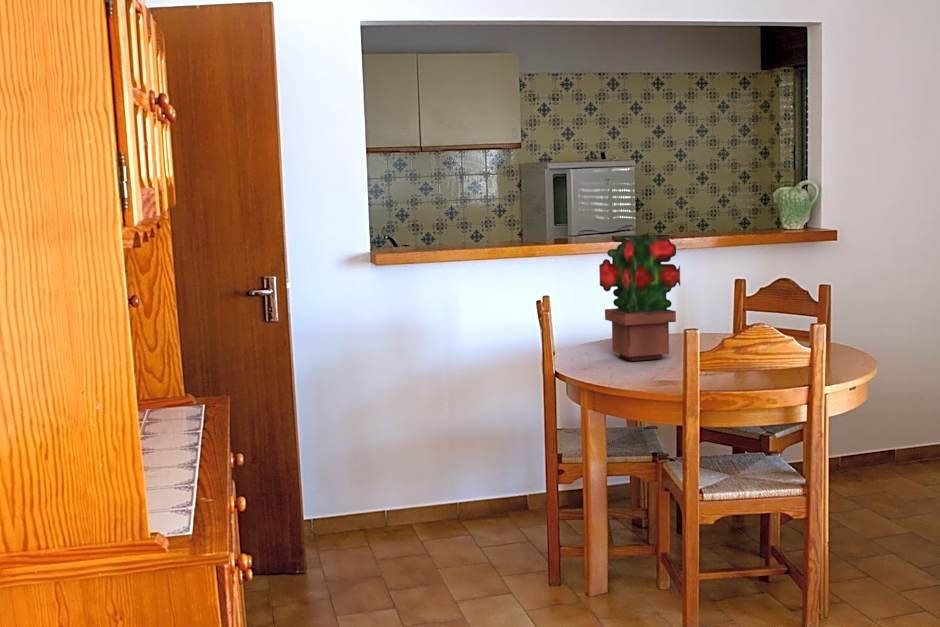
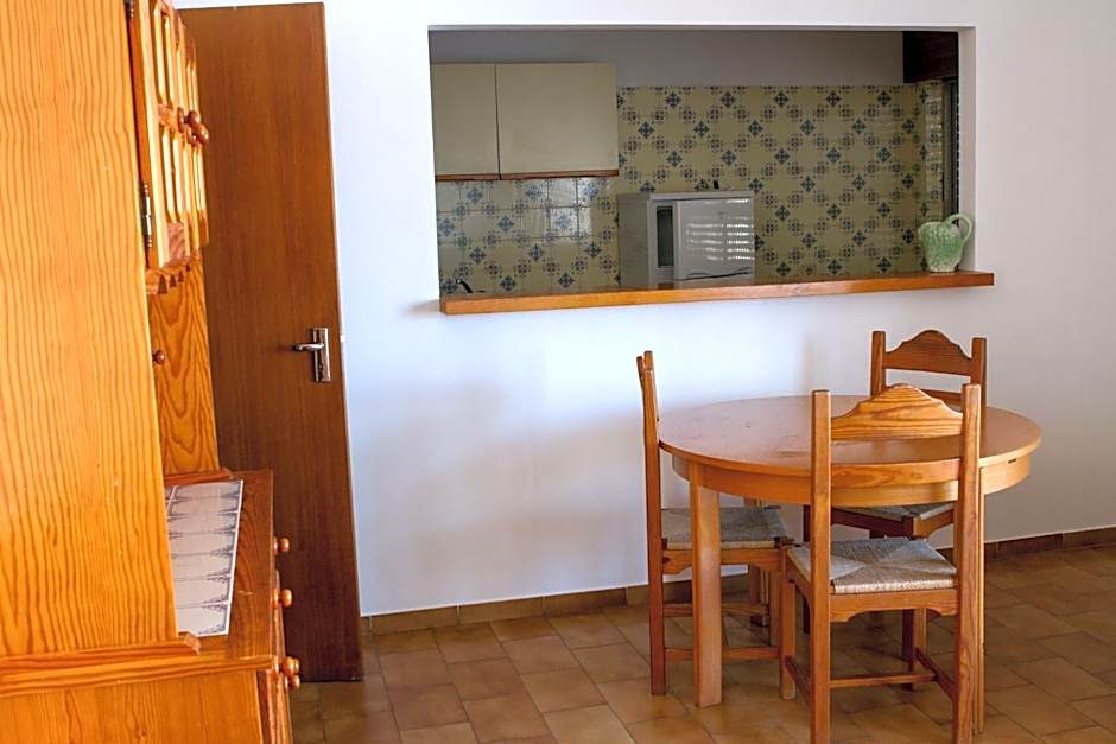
- potted plant (639, 296)
